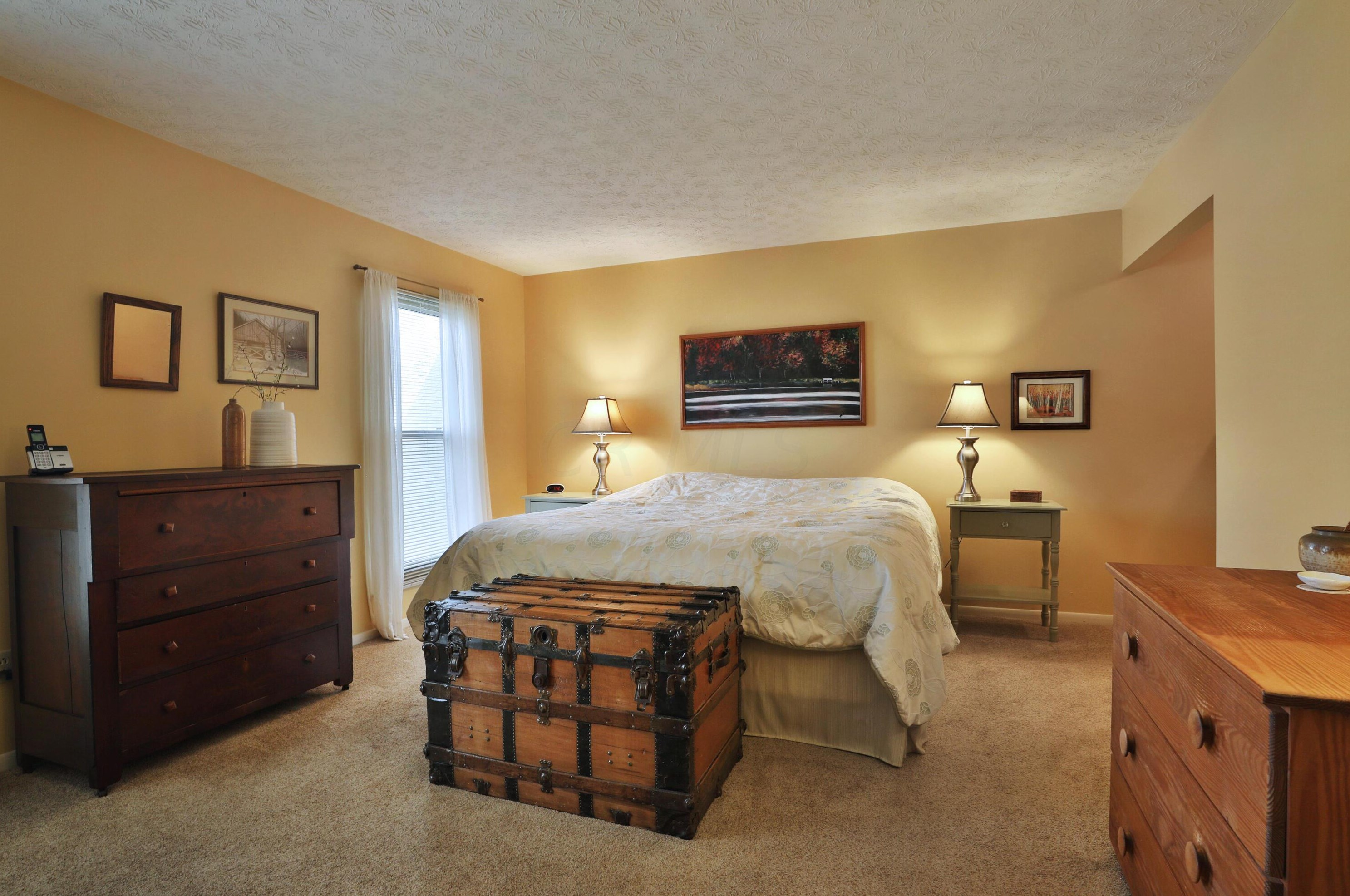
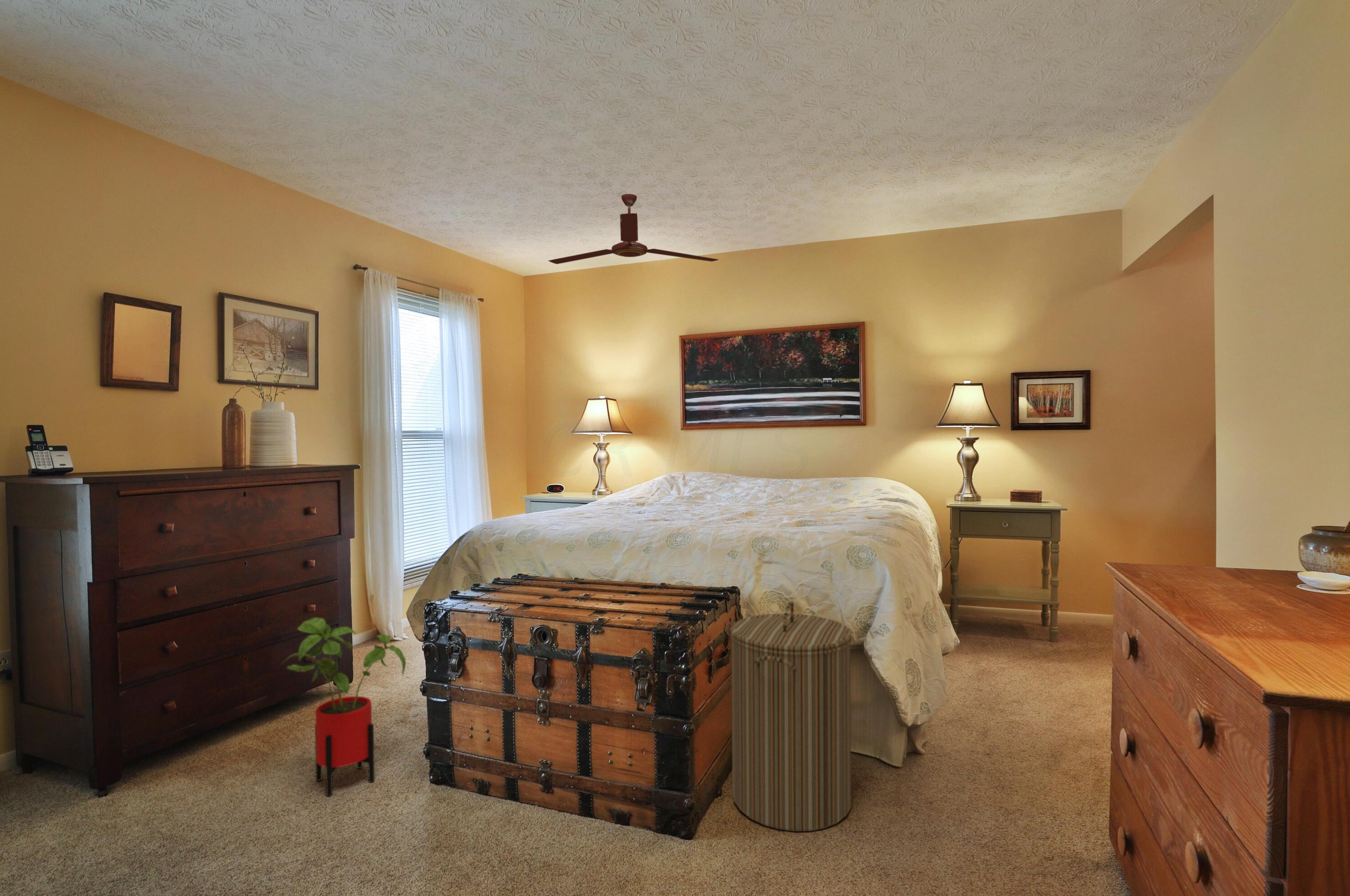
+ ceiling fan (633, 220)
+ house plant (337, 699)
+ laundry hamper (790, 700)
